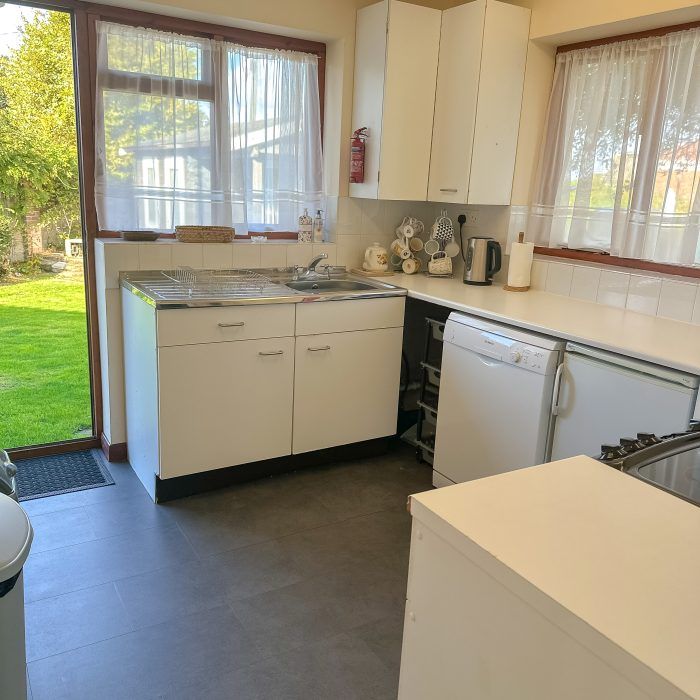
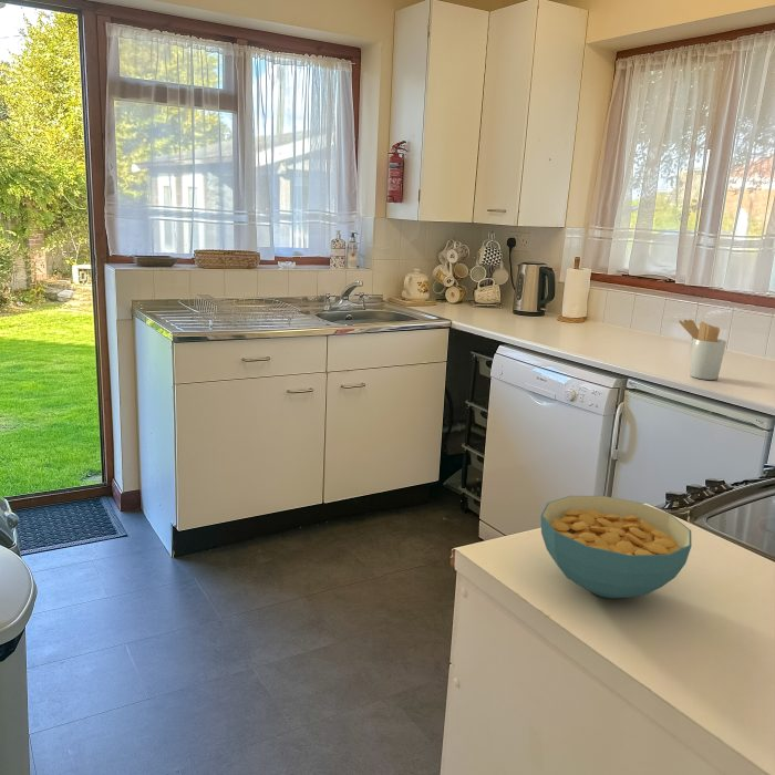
+ utensil holder (700, 348)
+ cereal bowl (610, 555)
